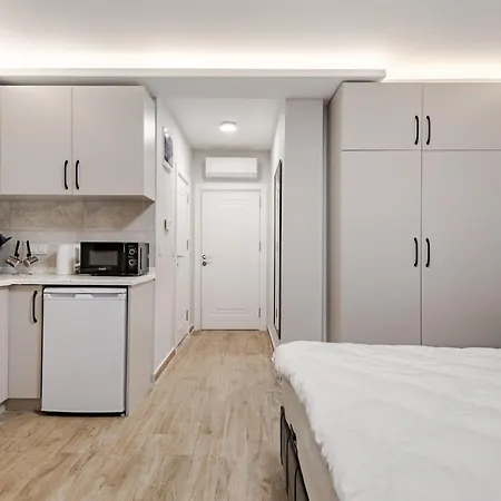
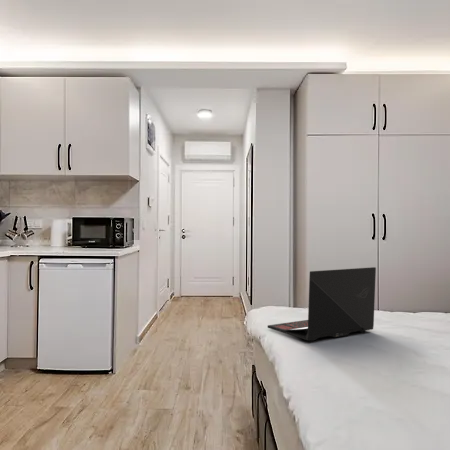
+ laptop (320, 298)
